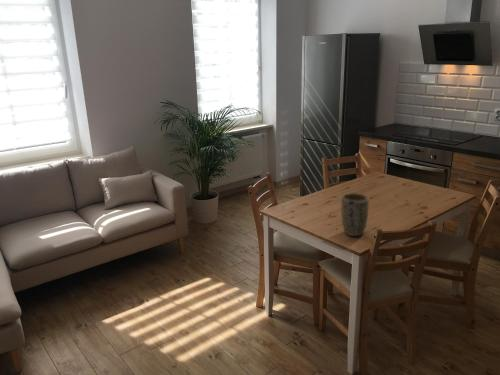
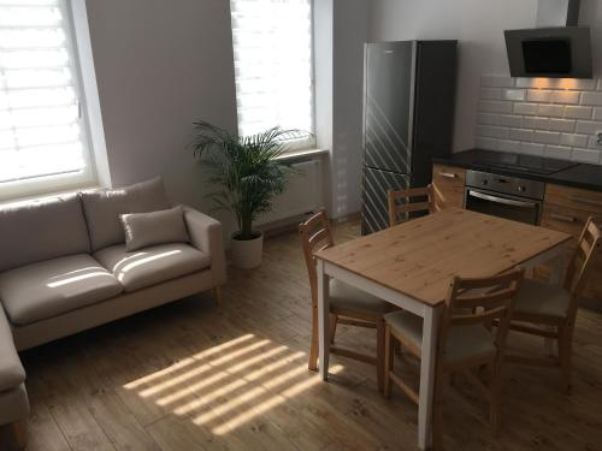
- plant pot (354, 215)
